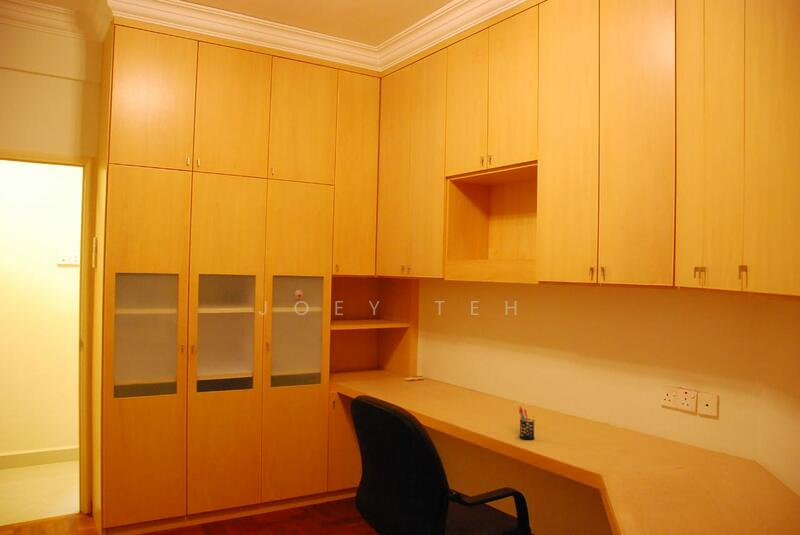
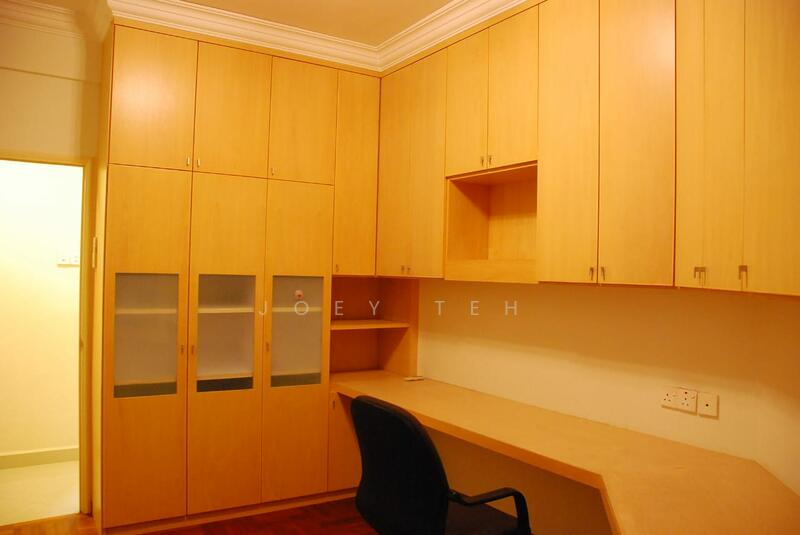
- pen holder (525, 422)
